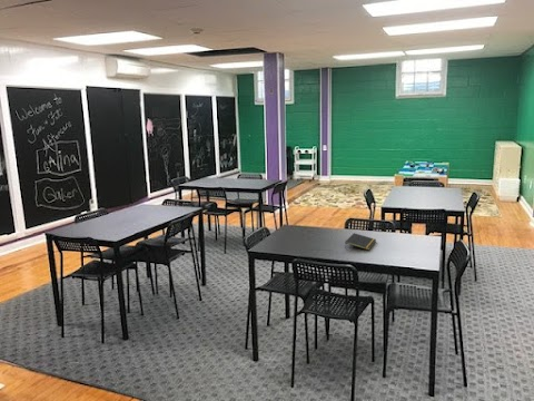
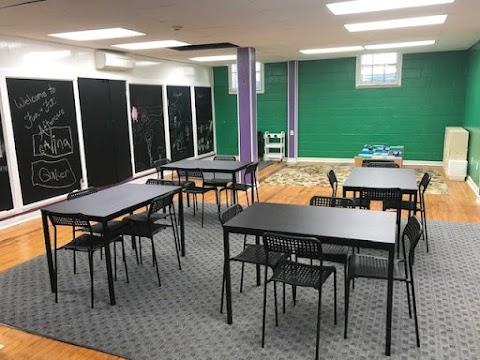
- notepad (360, 241)
